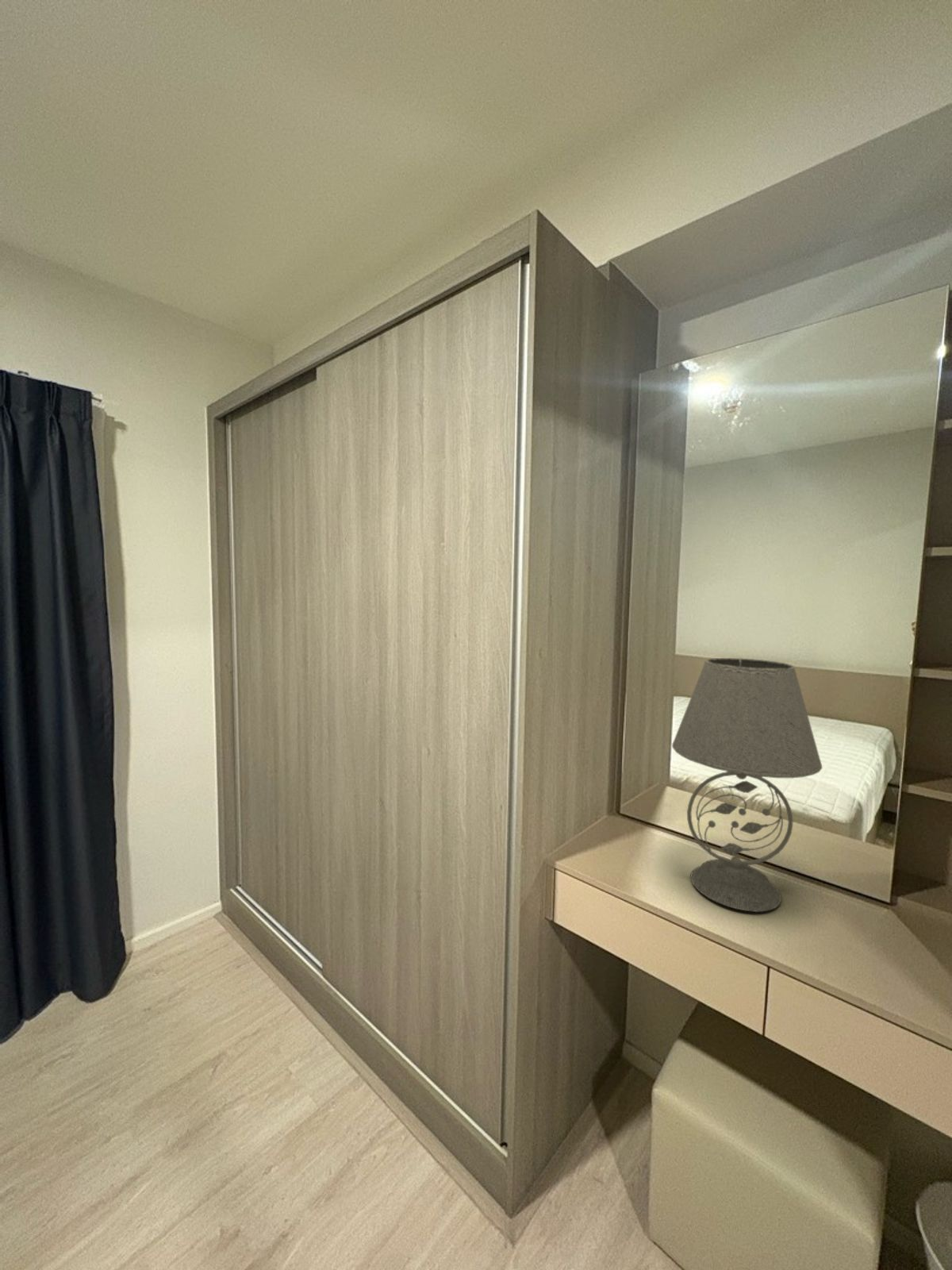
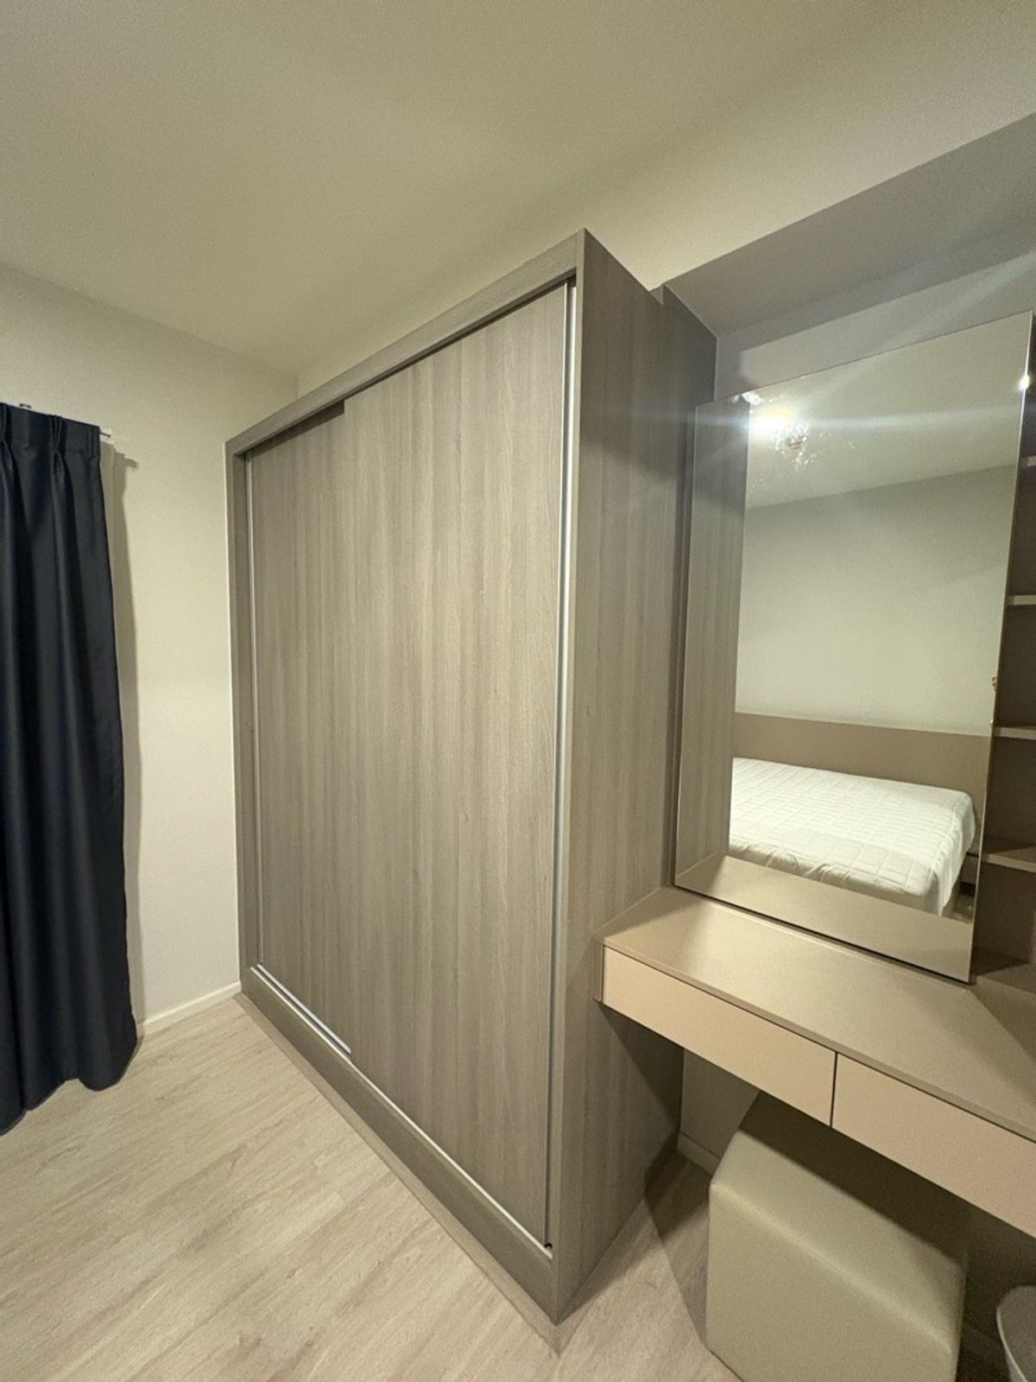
- table lamp (741, 776)
